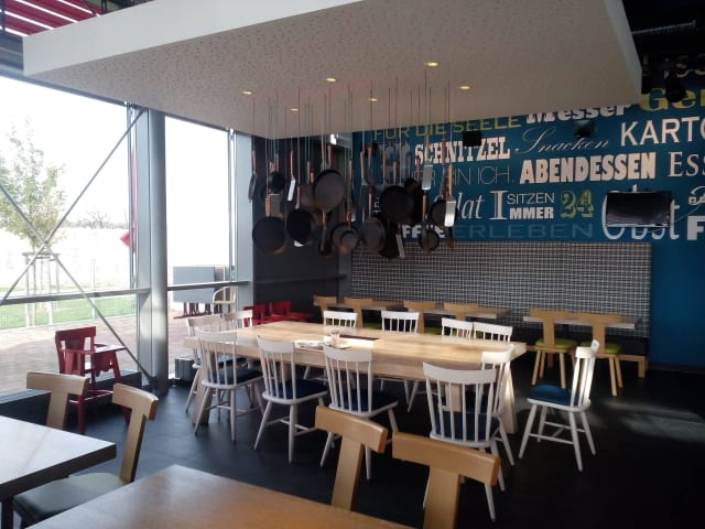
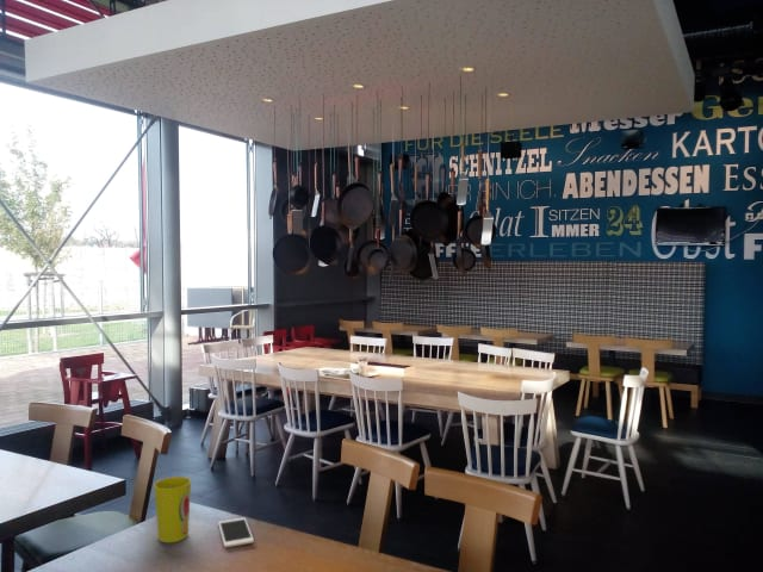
+ cell phone (235, 531)
+ cup (173, 509)
